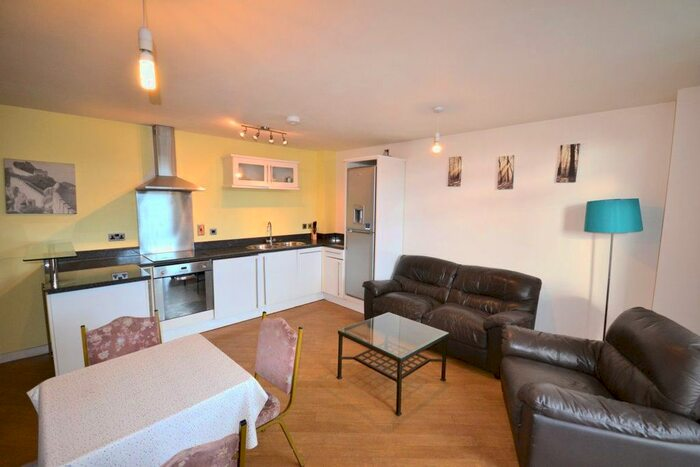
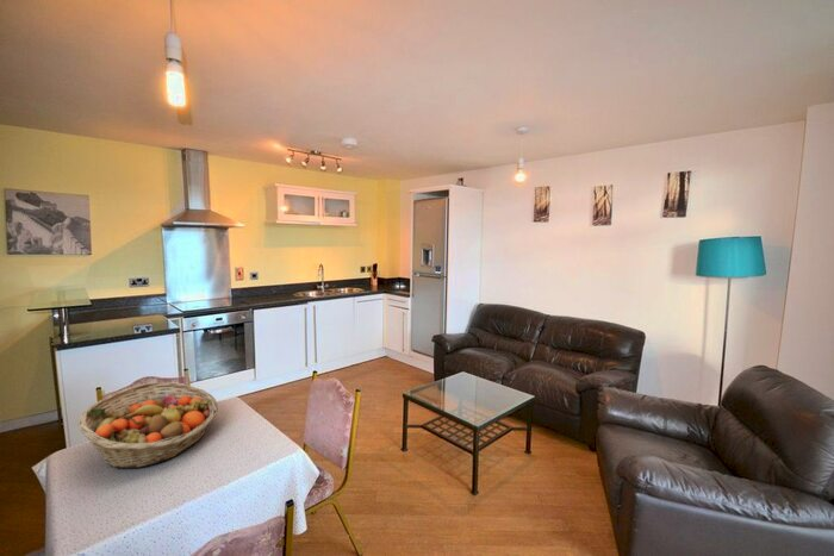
+ fruit basket (155, 420)
